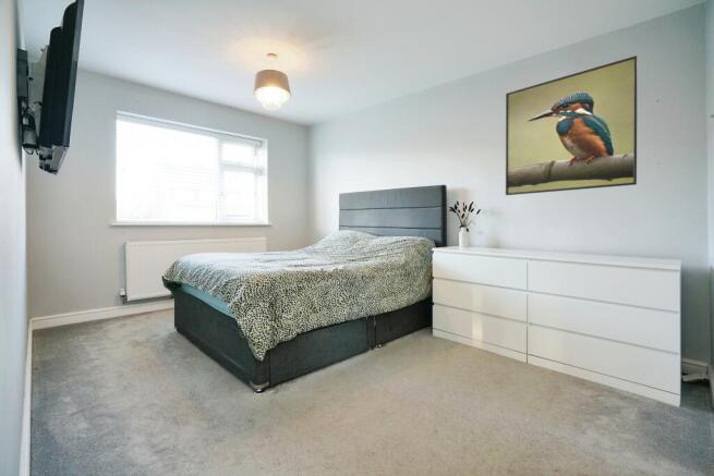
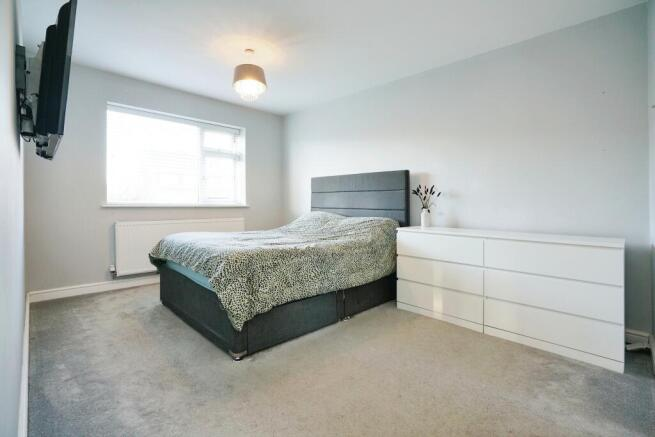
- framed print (564, 133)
